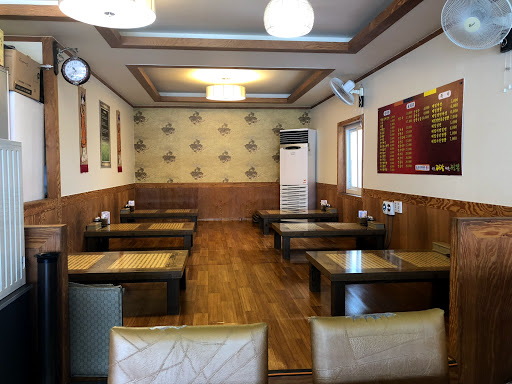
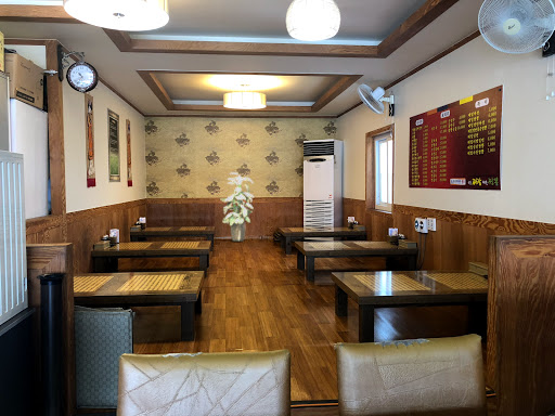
+ indoor plant (236, 207)
